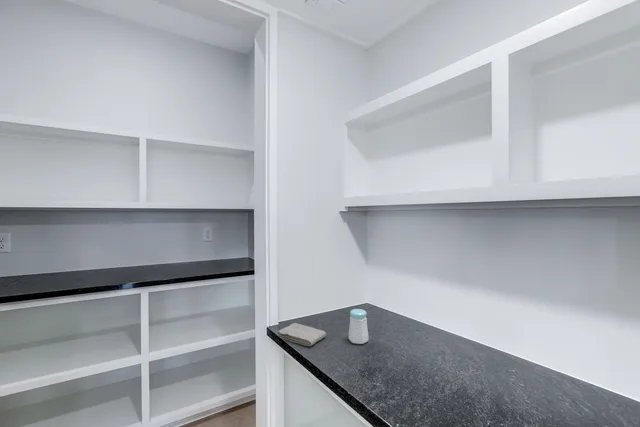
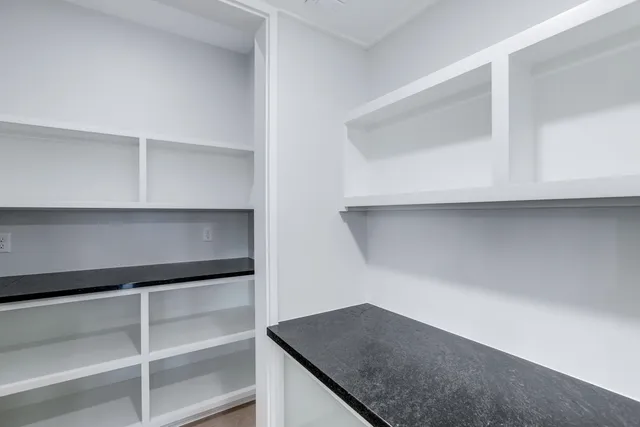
- washcloth (301, 333)
- salt shaker (358, 325)
